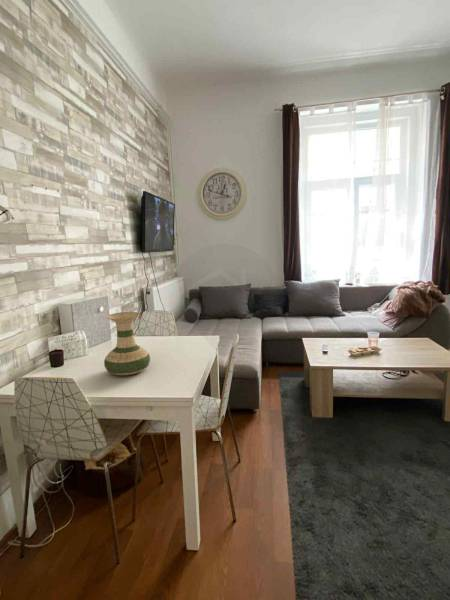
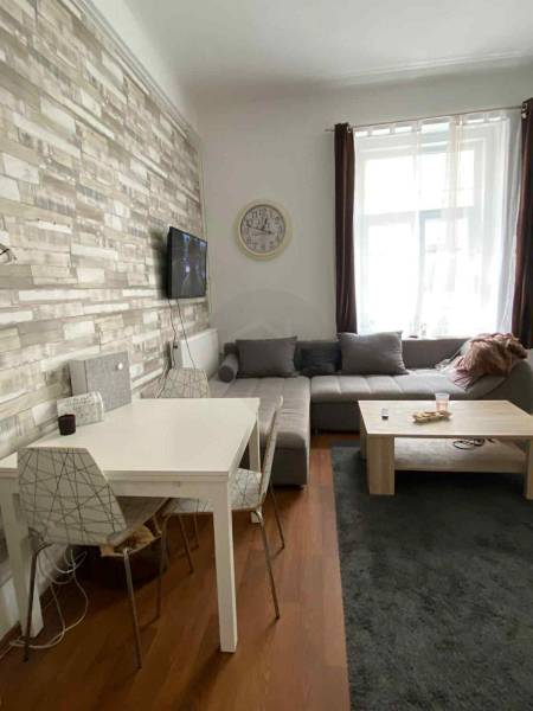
- vase (126, 343)
